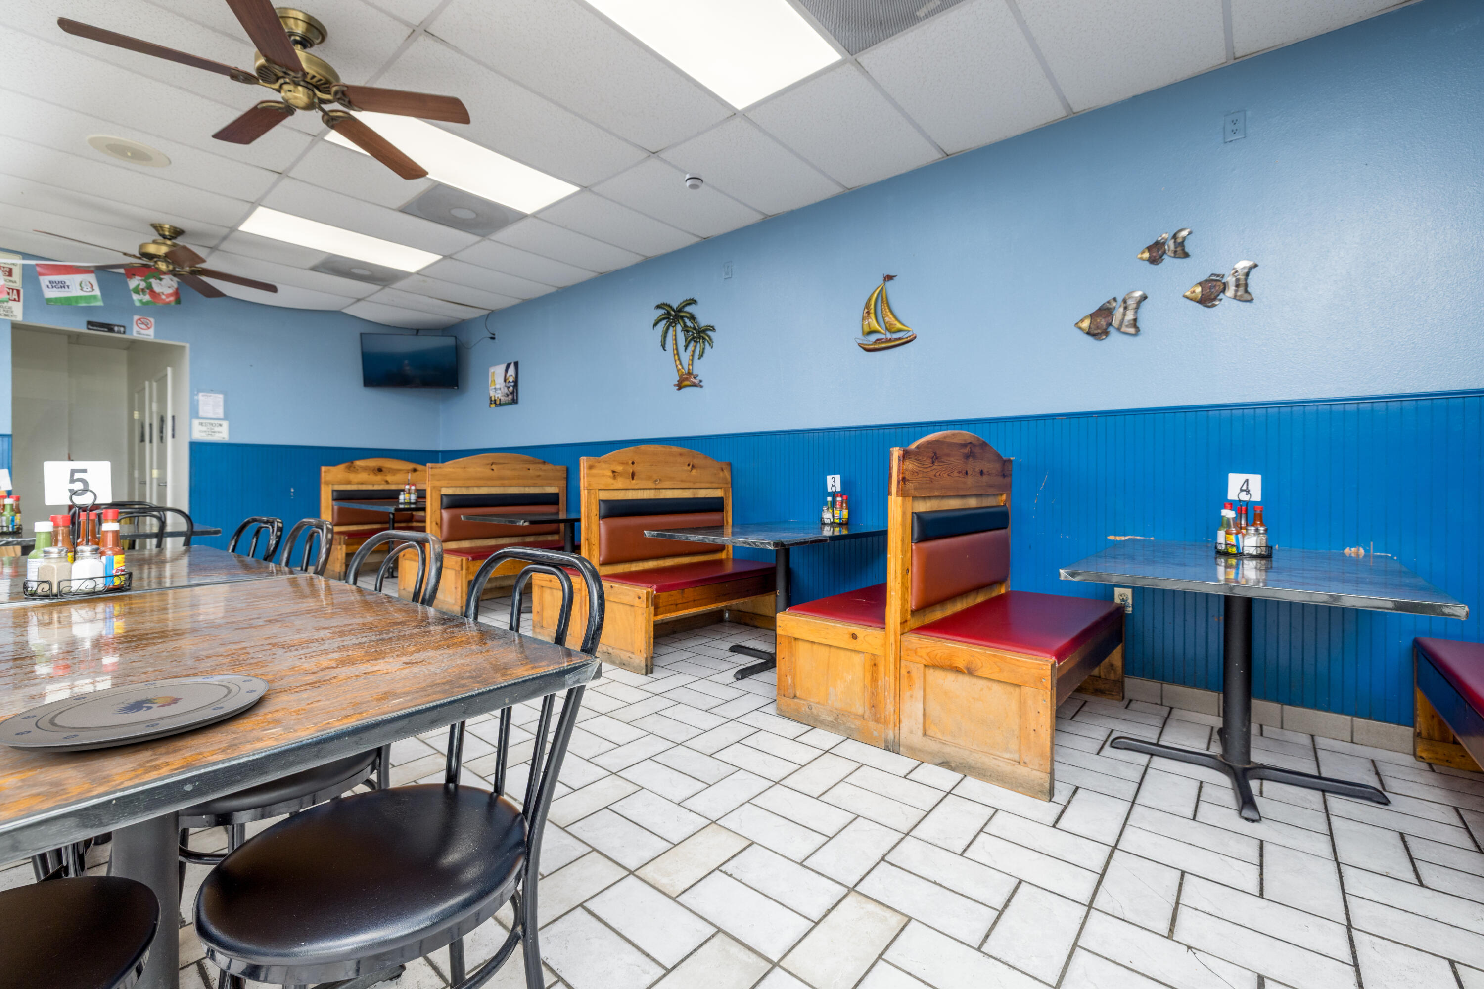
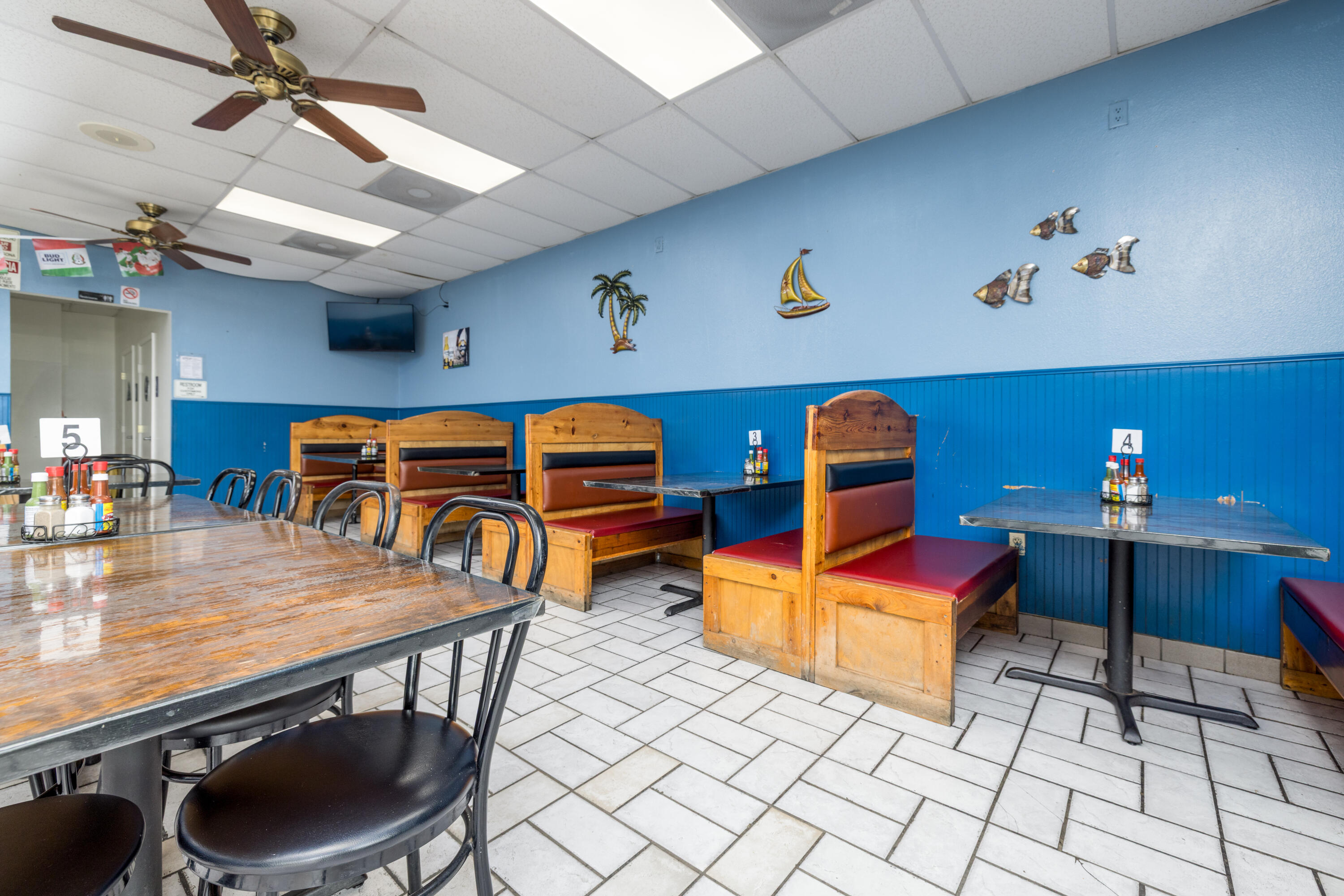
- plate (144, 710)
- smoke detector (695, 181)
